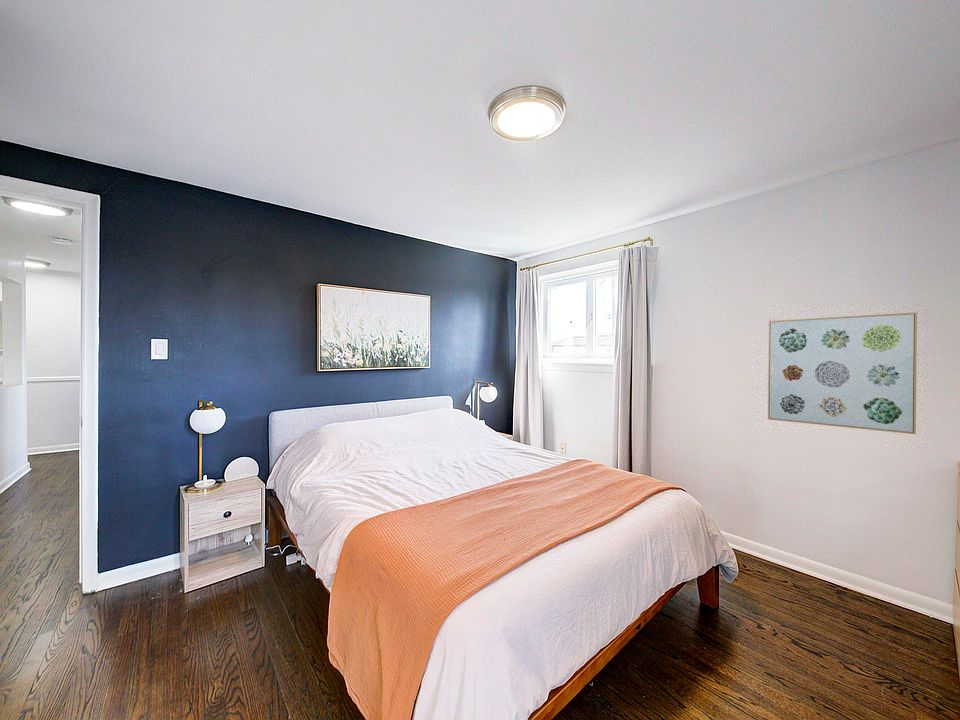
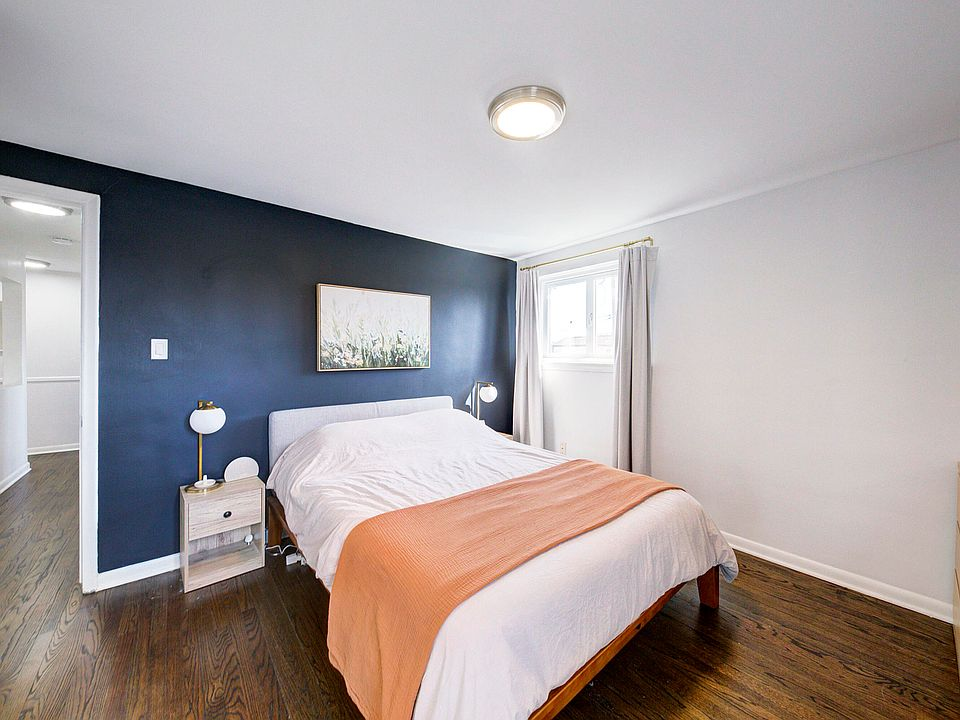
- wall art (834, 371)
